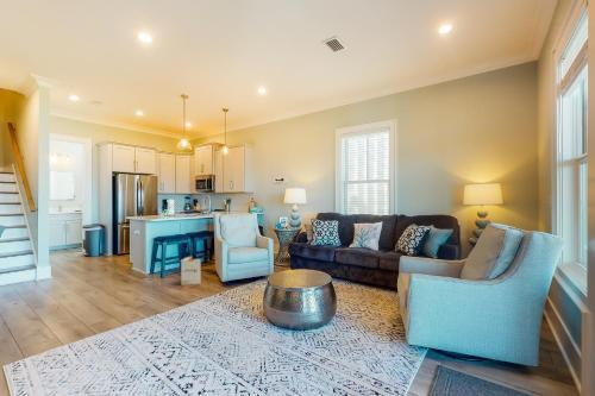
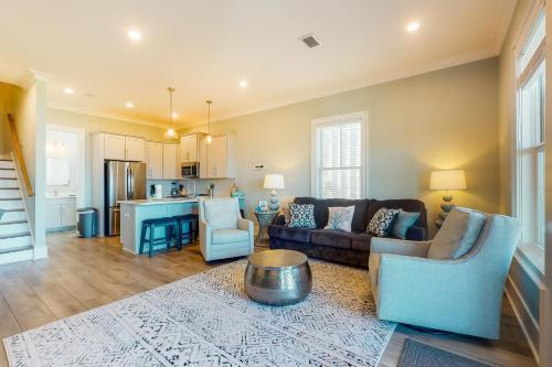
- cardboard box (194, 270)
